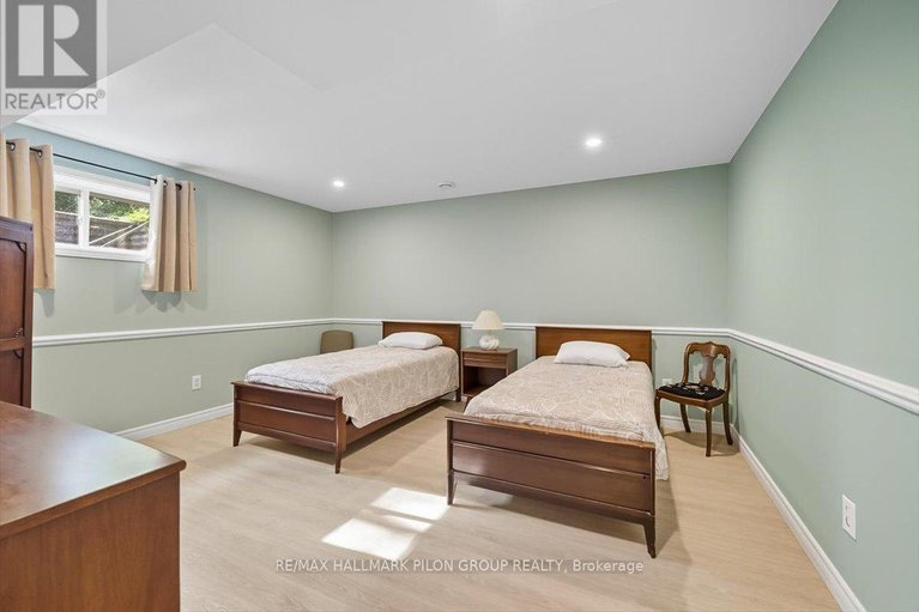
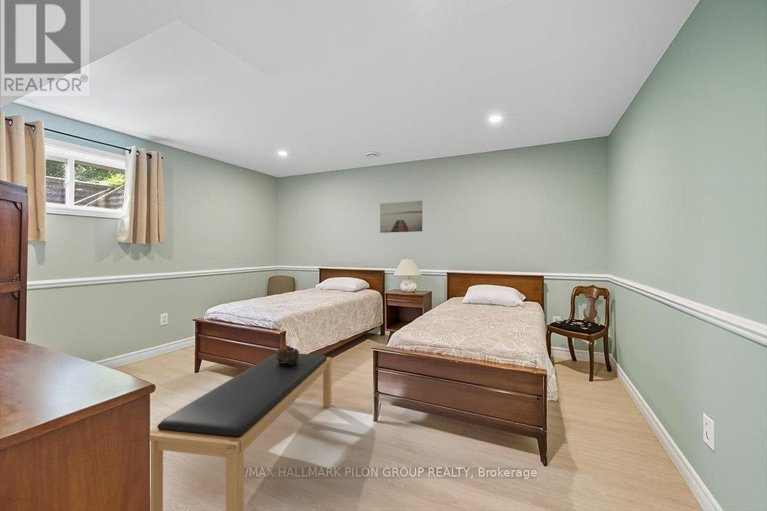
+ wall art (400, 217)
+ bench (263, 412)
+ decorative box (287, 354)
